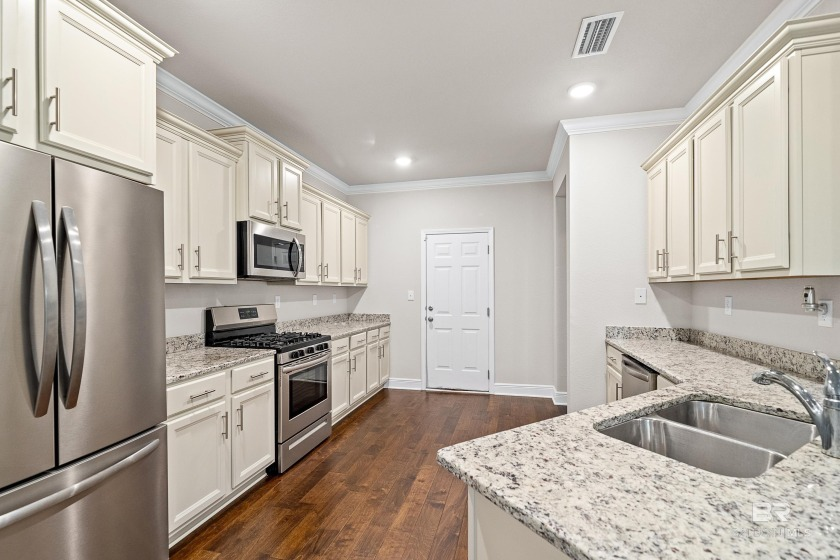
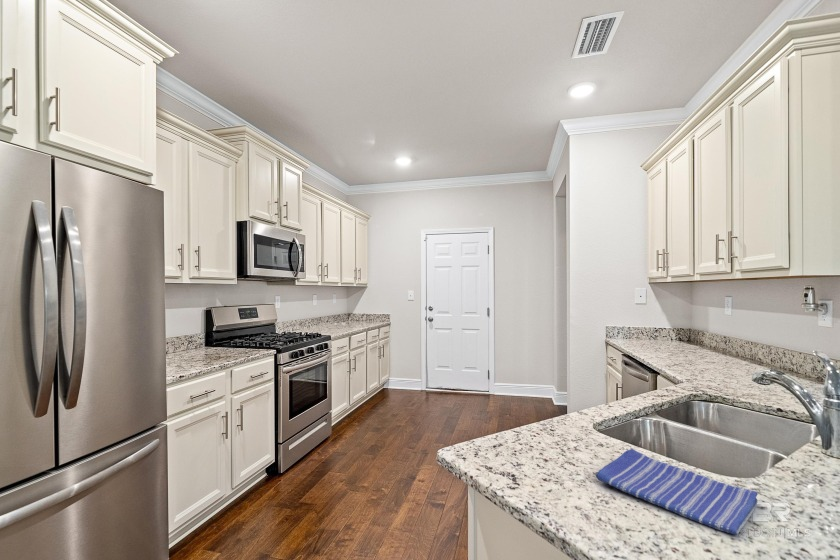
+ dish towel (672, 484)
